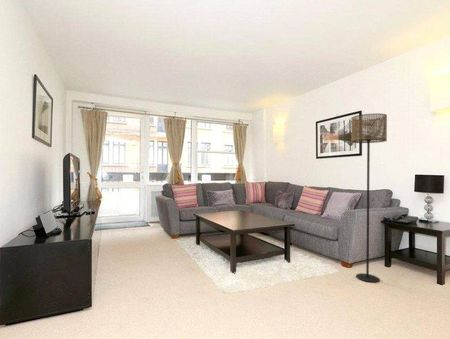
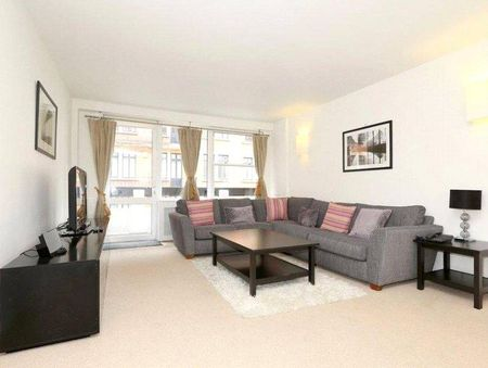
- floor lamp (368, 197)
